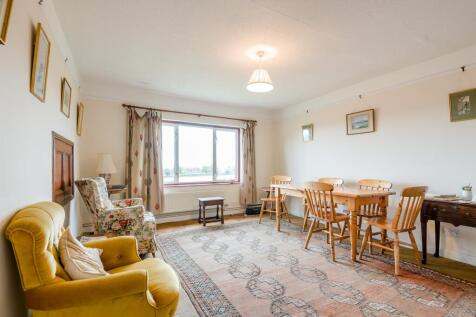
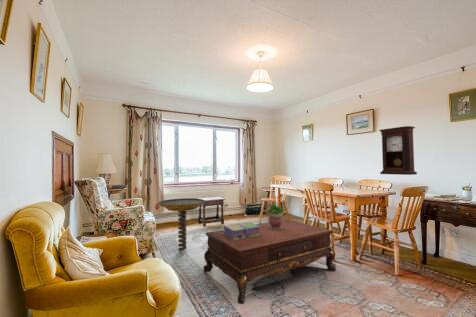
+ side table (182, 225)
+ pendulum clock (396, 151)
+ potted plant (275, 214)
+ coffee table (267, 250)
+ stack of books (241, 230)
